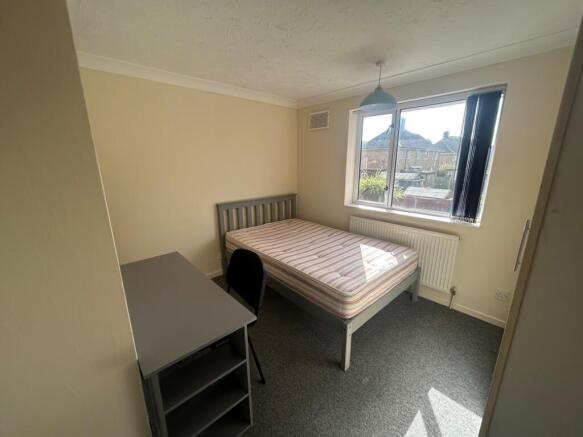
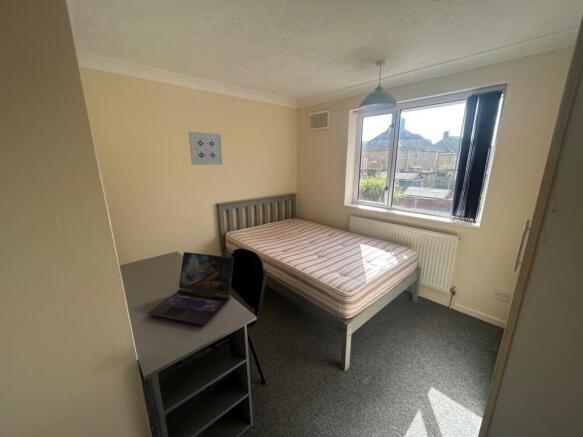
+ laptop (193, 284)
+ wall art (206, 149)
